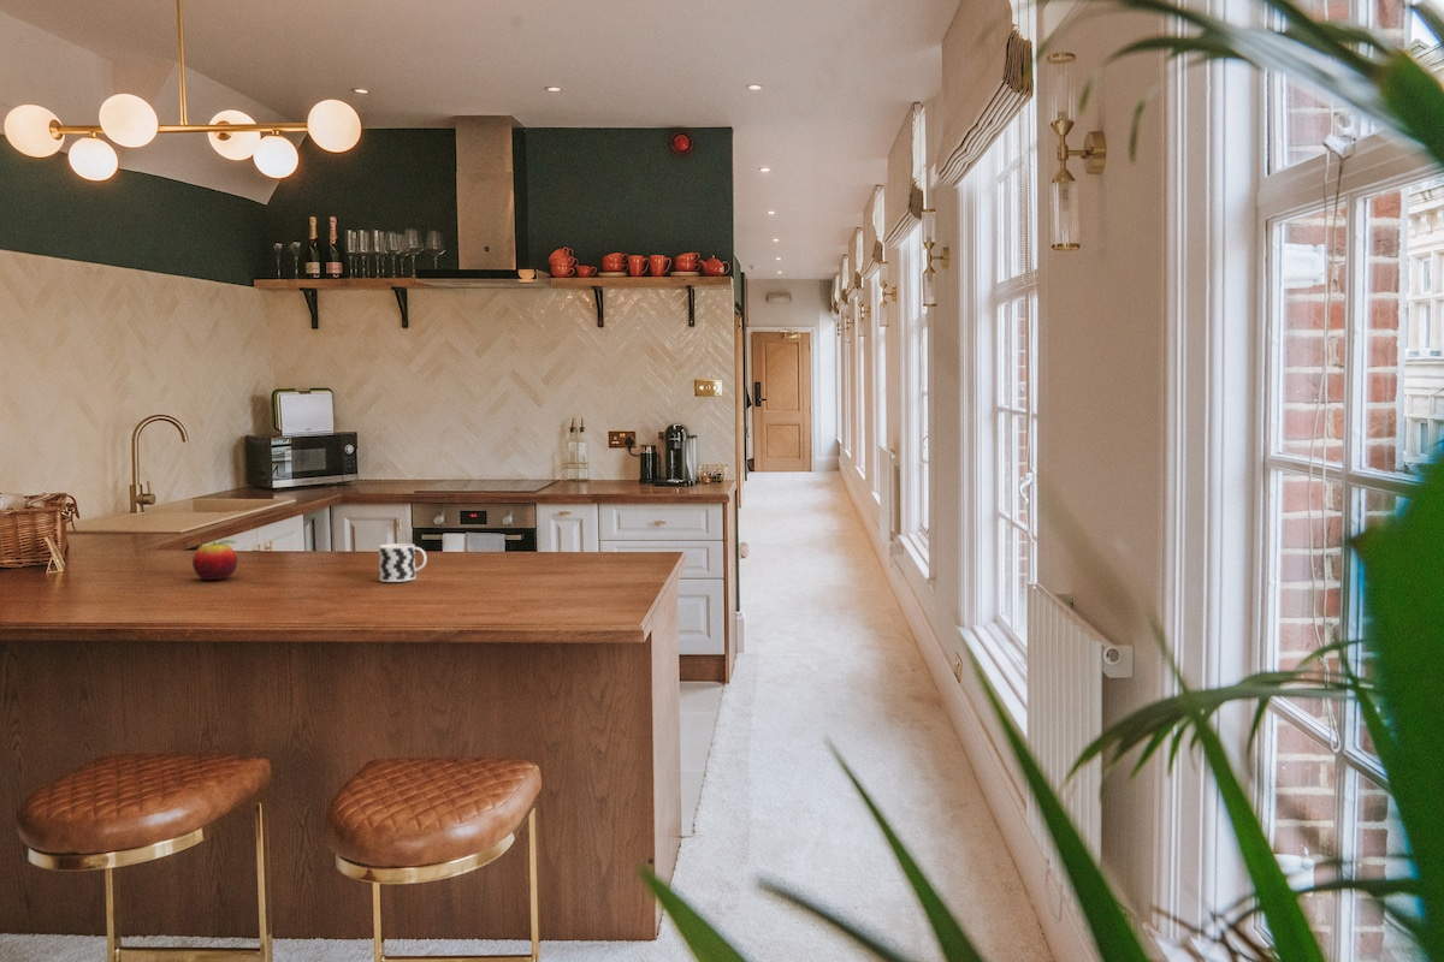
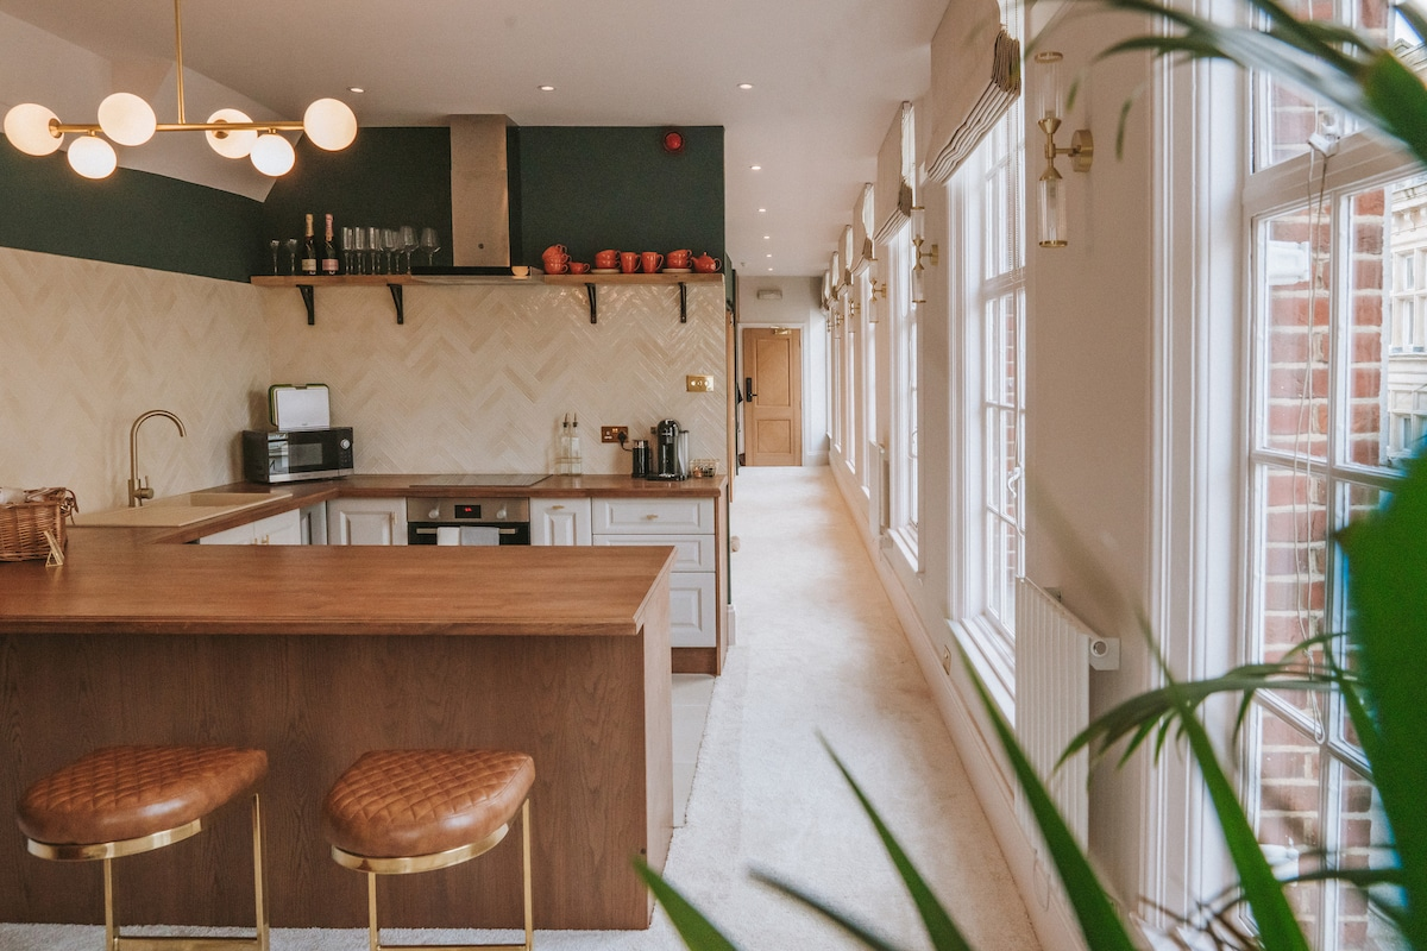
- fruit (214, 559)
- cup (403, 562)
